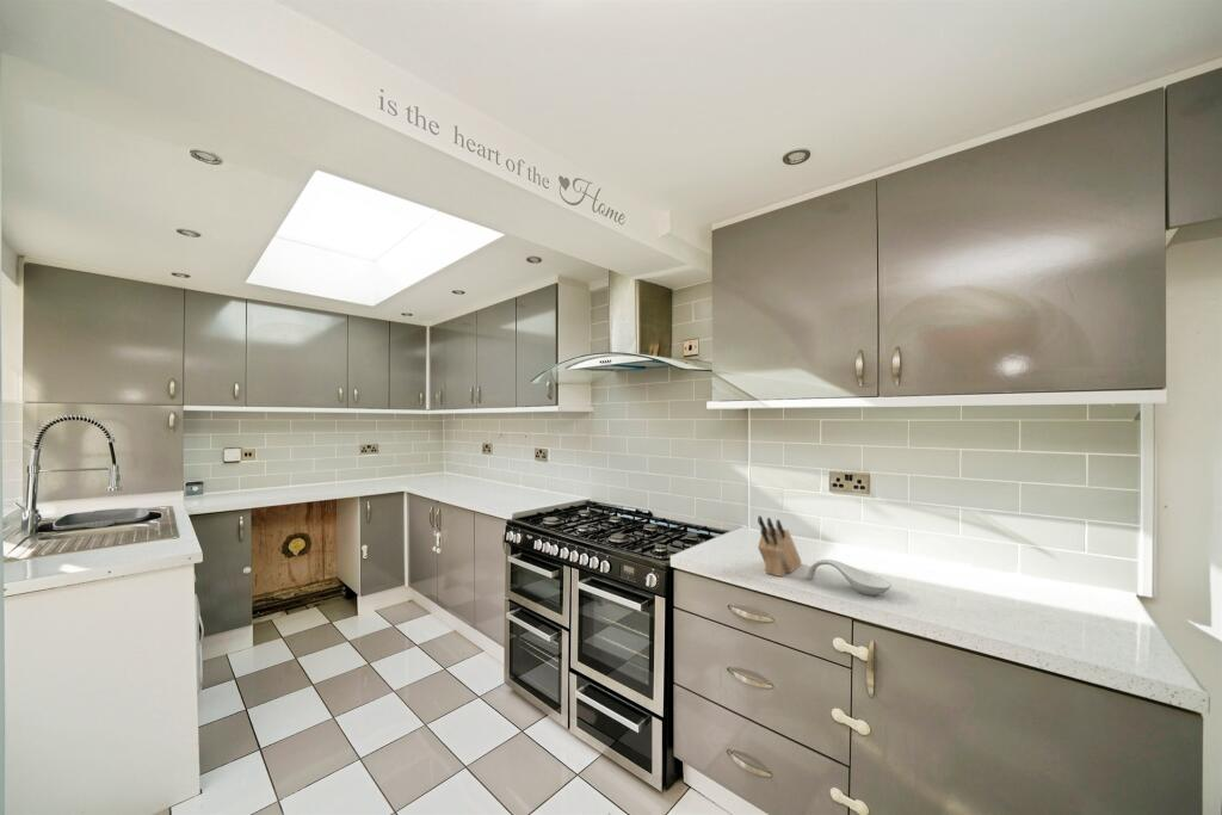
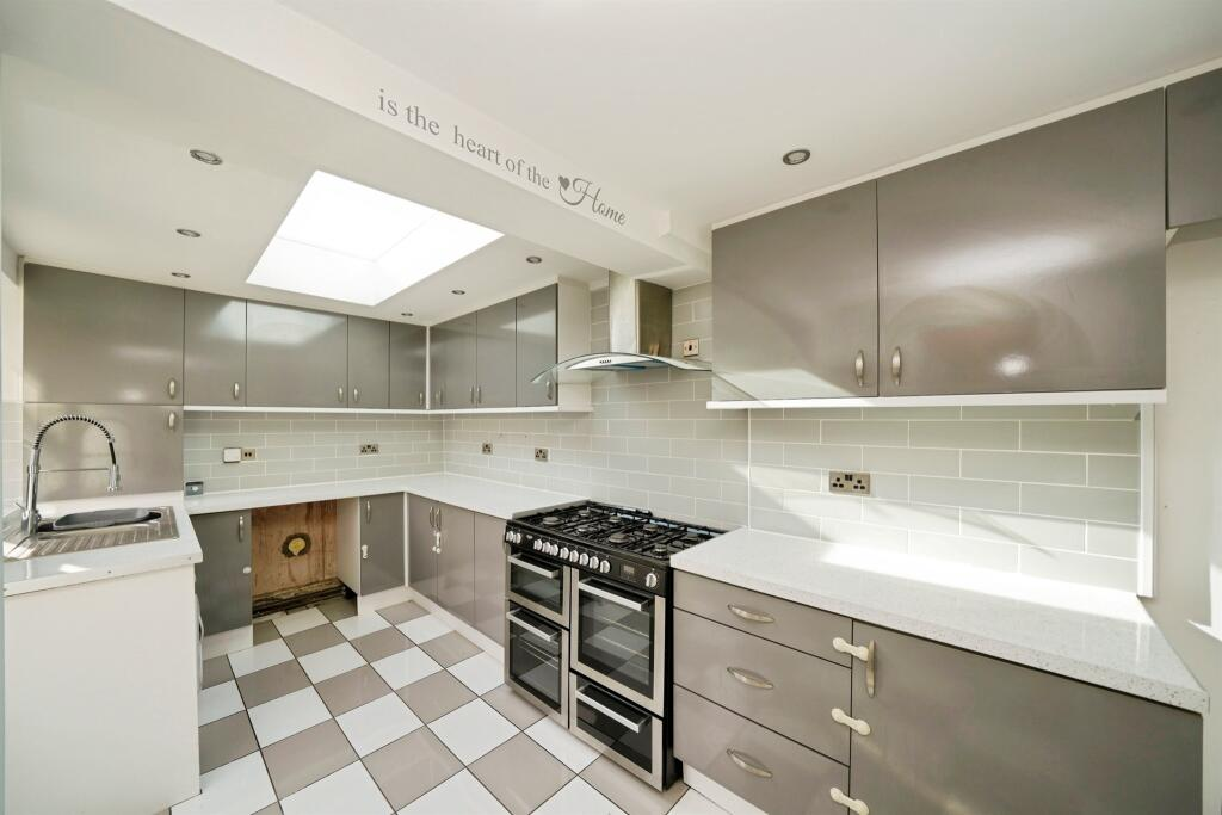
- spoon rest (847, 575)
- knife block (778, 541)
